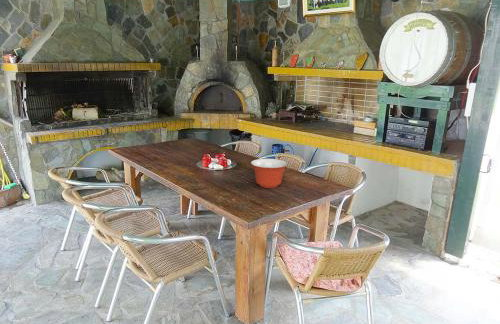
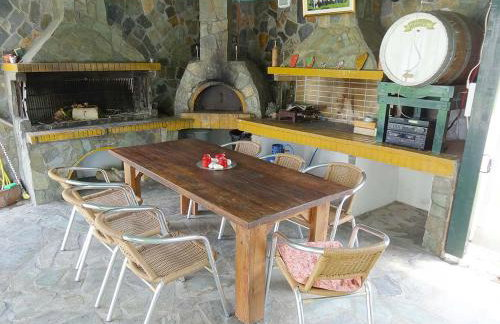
- mixing bowl (268, 174)
